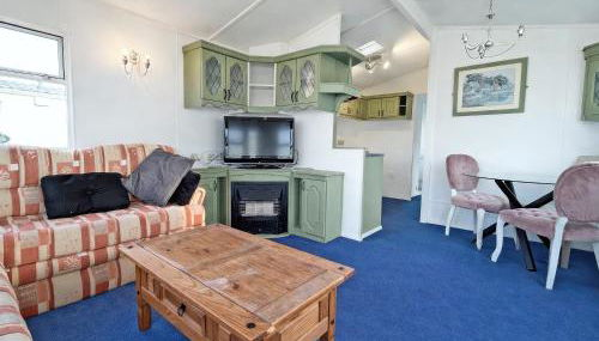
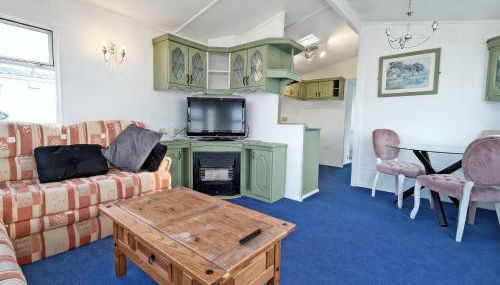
+ candle (251, 234)
